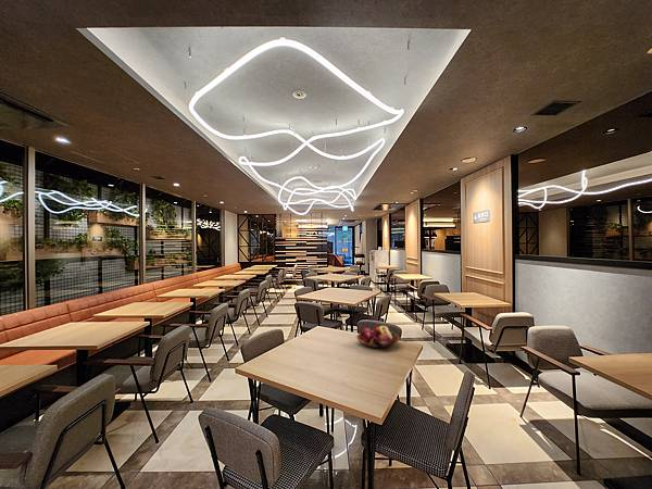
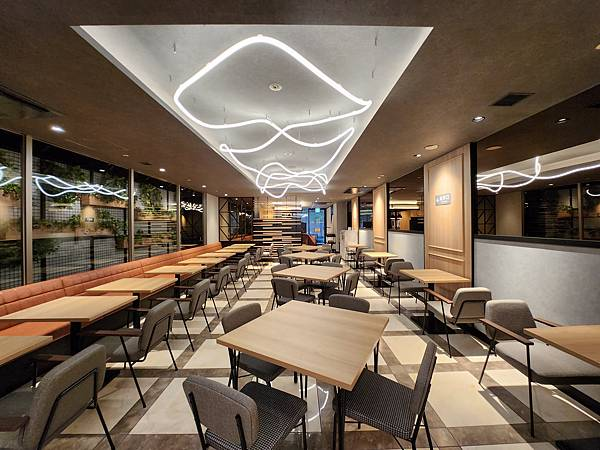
- fruit basket (378, 336)
